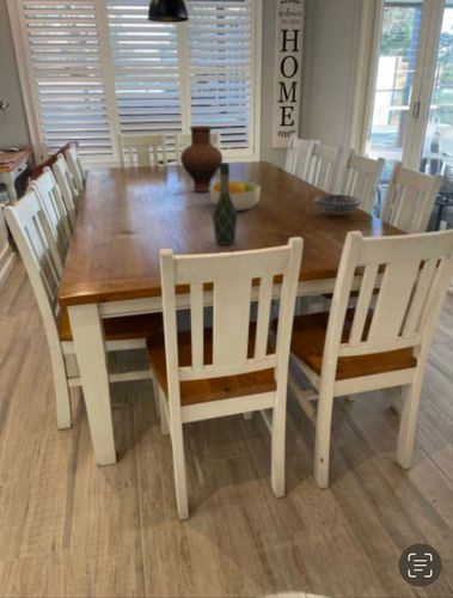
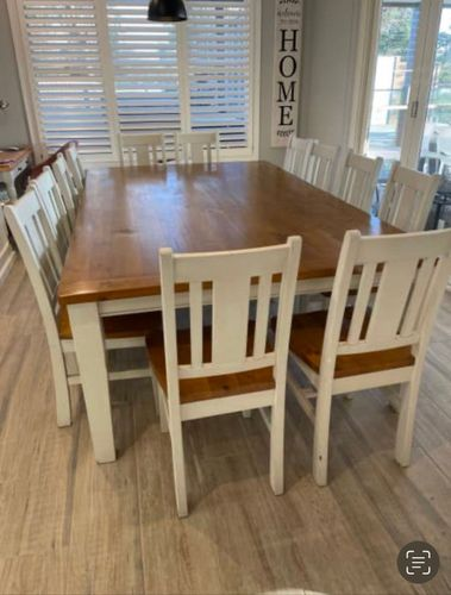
- fruit bowl (234, 191)
- vase (201, 159)
- wine bottle (225, 205)
- bowl (337, 206)
